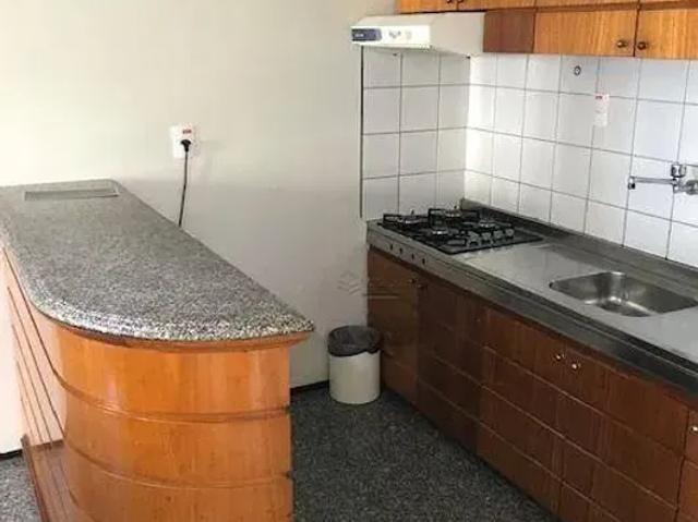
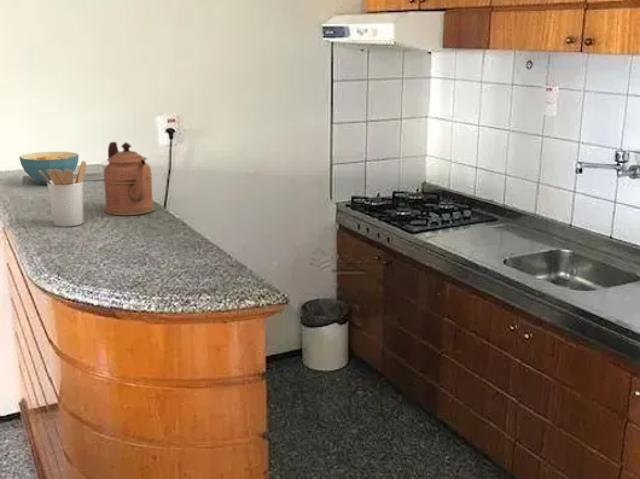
+ coffeepot (127, 176)
+ cereal bowl (50, 169)
+ utensil holder (65, 194)
